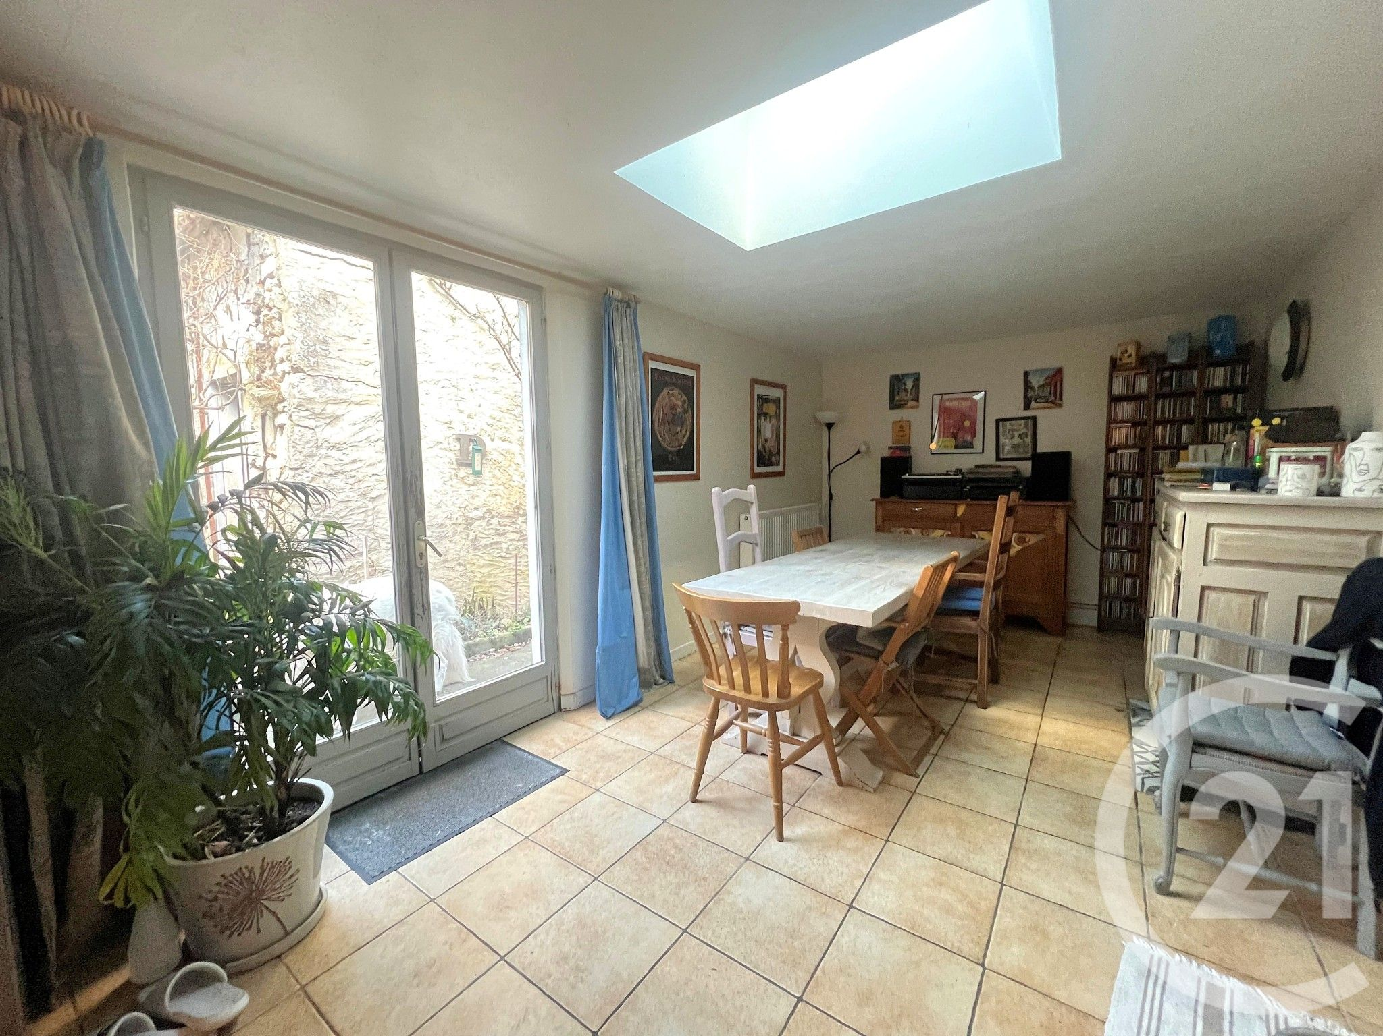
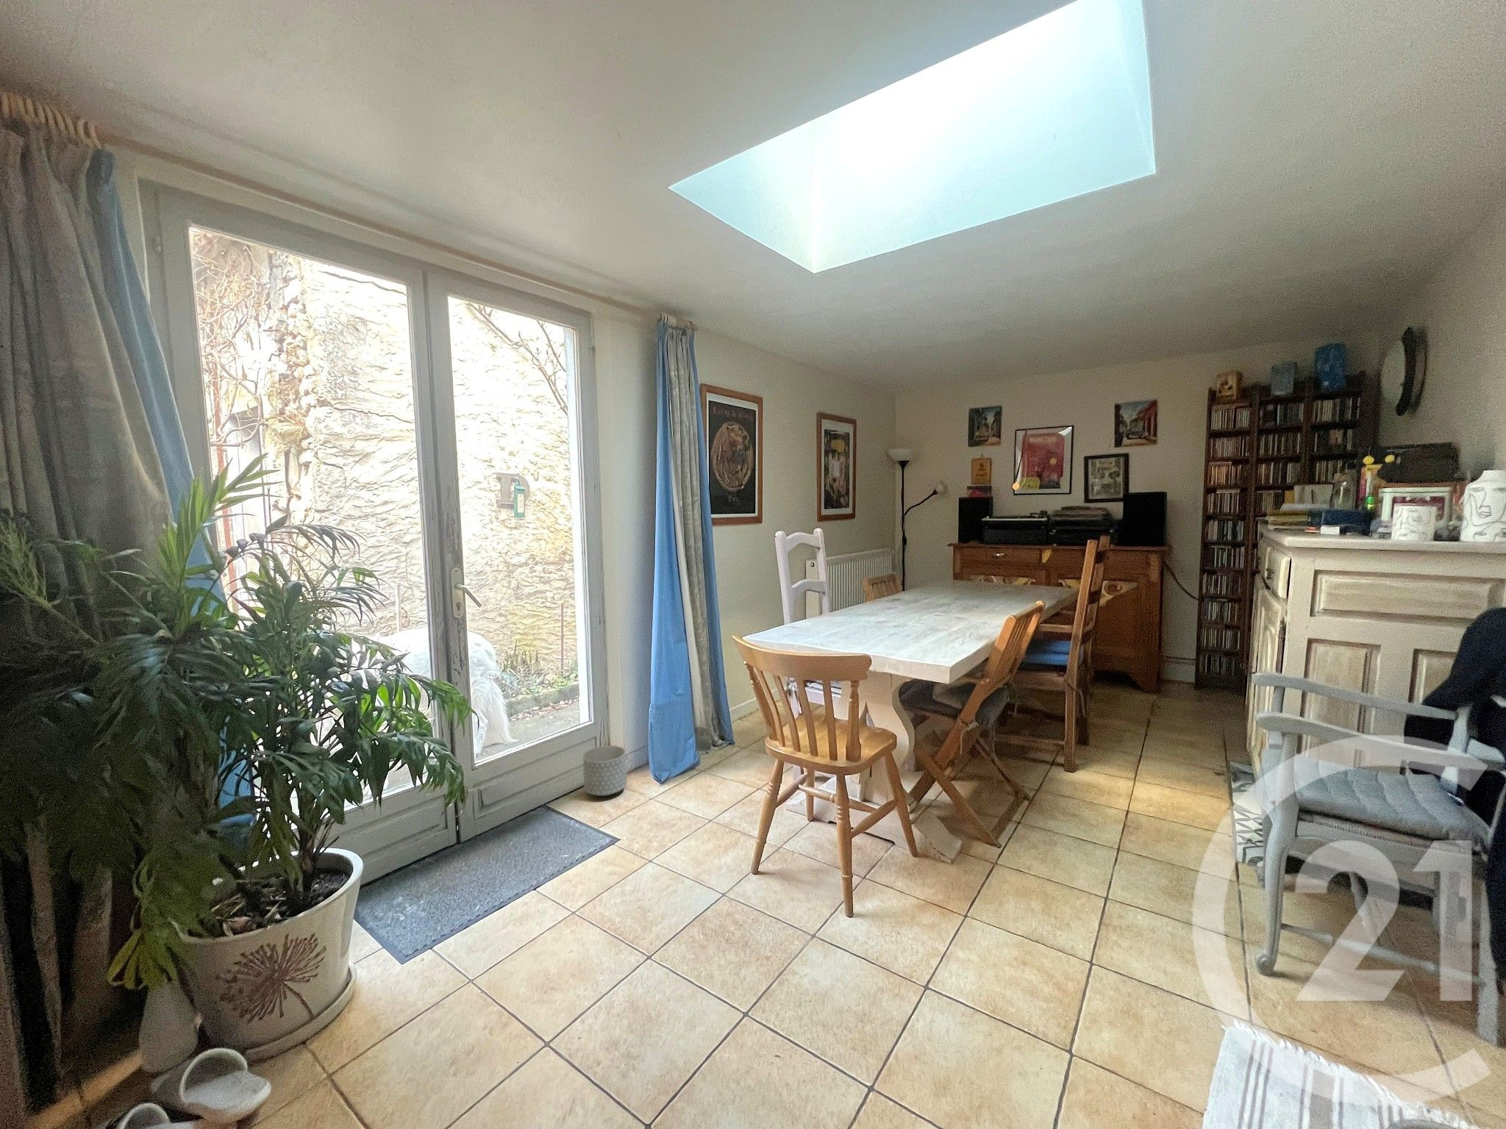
+ planter (605, 772)
